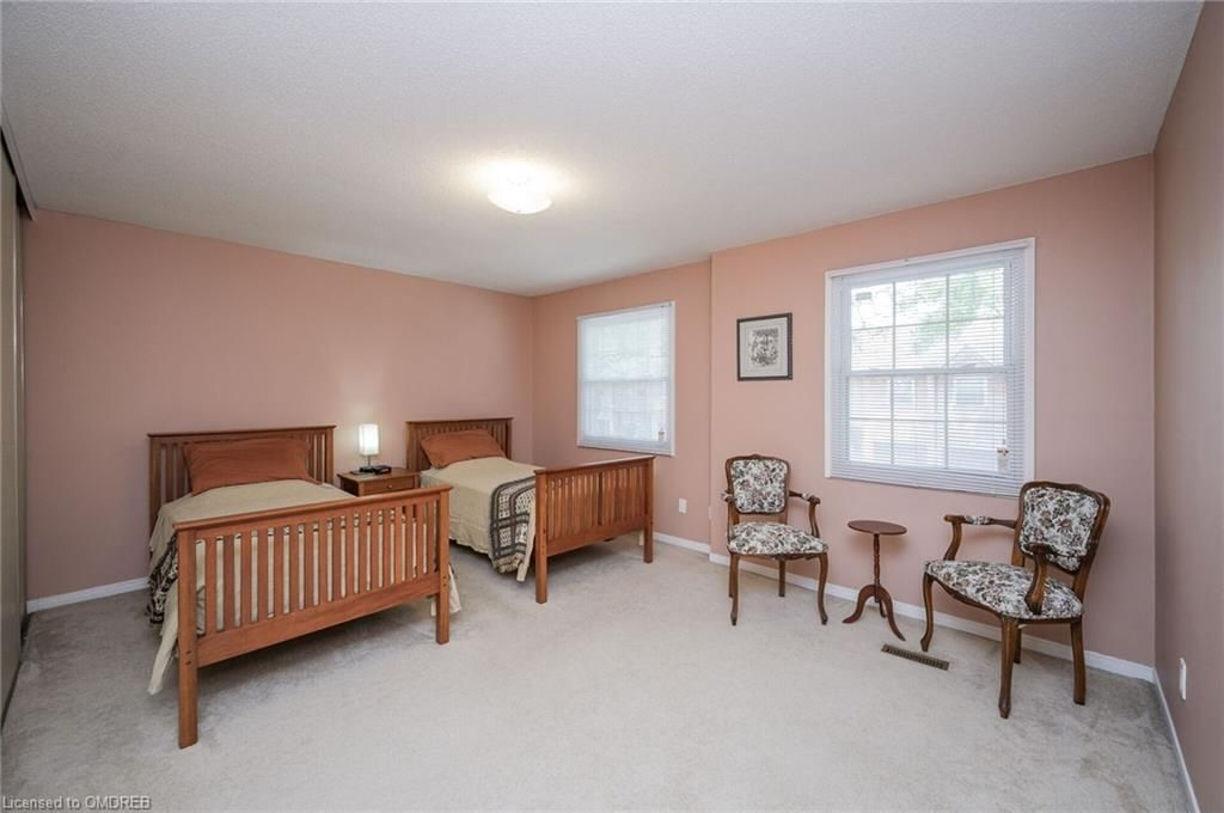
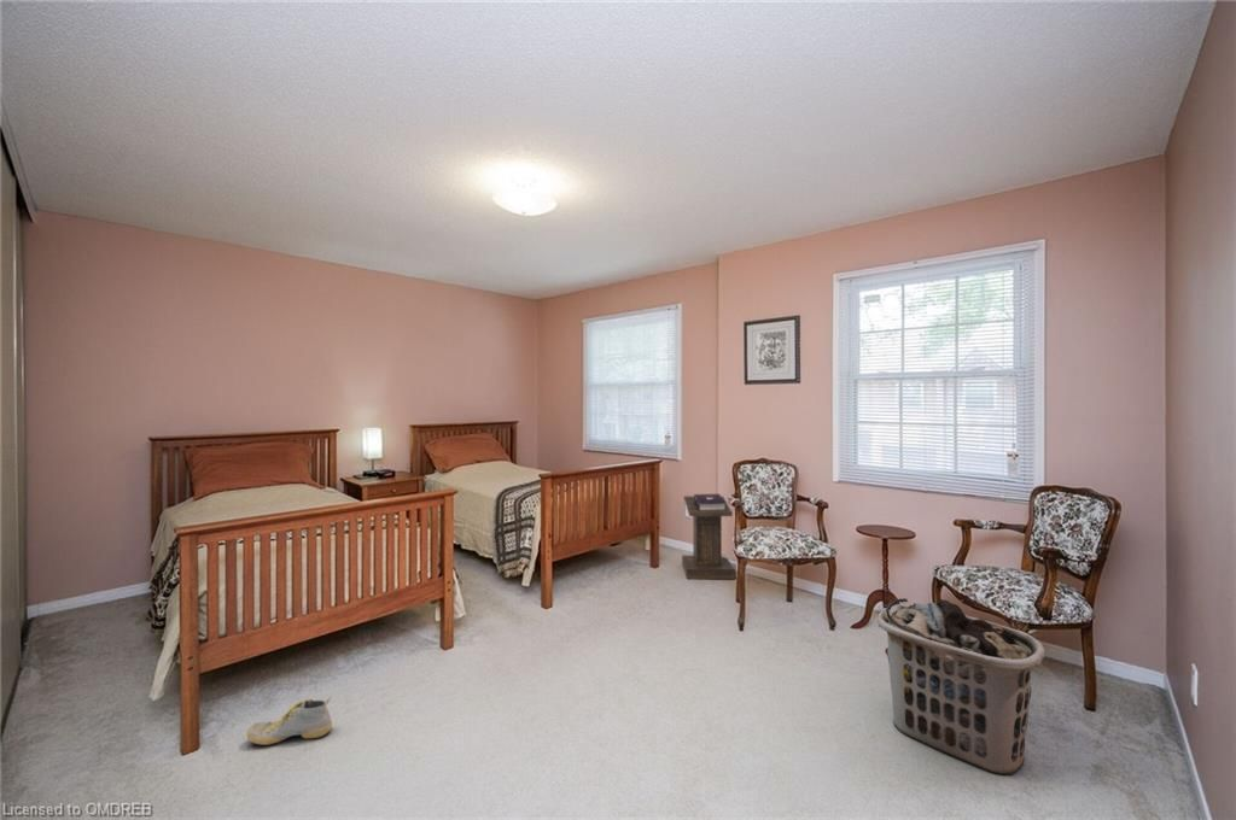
+ shoe (290, 719)
+ lectern (706, 533)
+ clothes hamper (955, 673)
